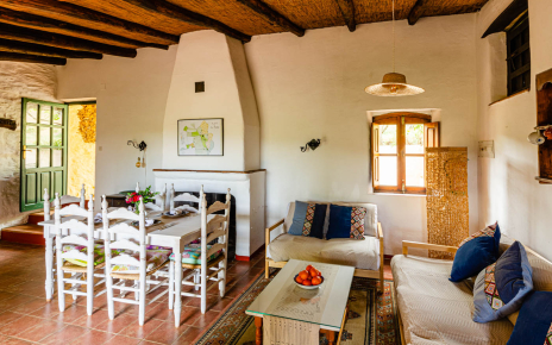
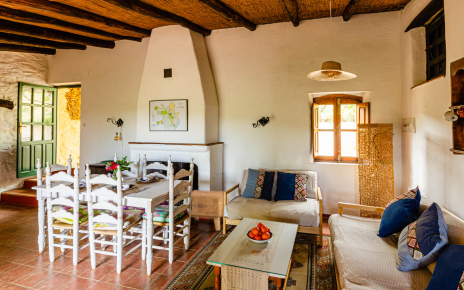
+ side table (206, 209)
